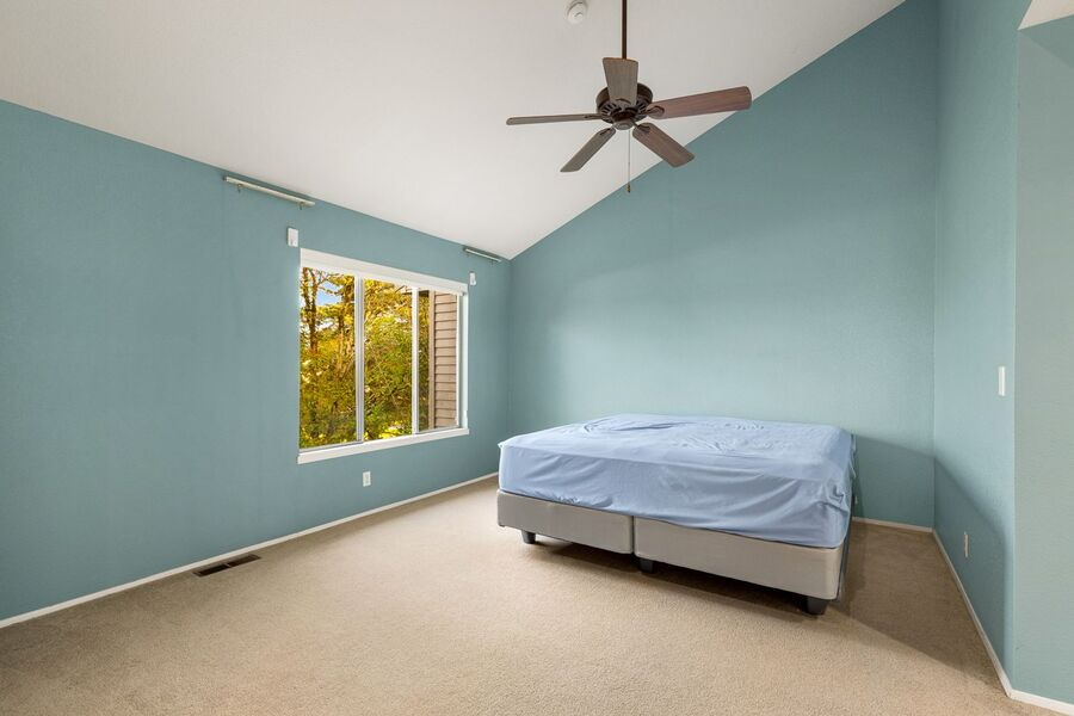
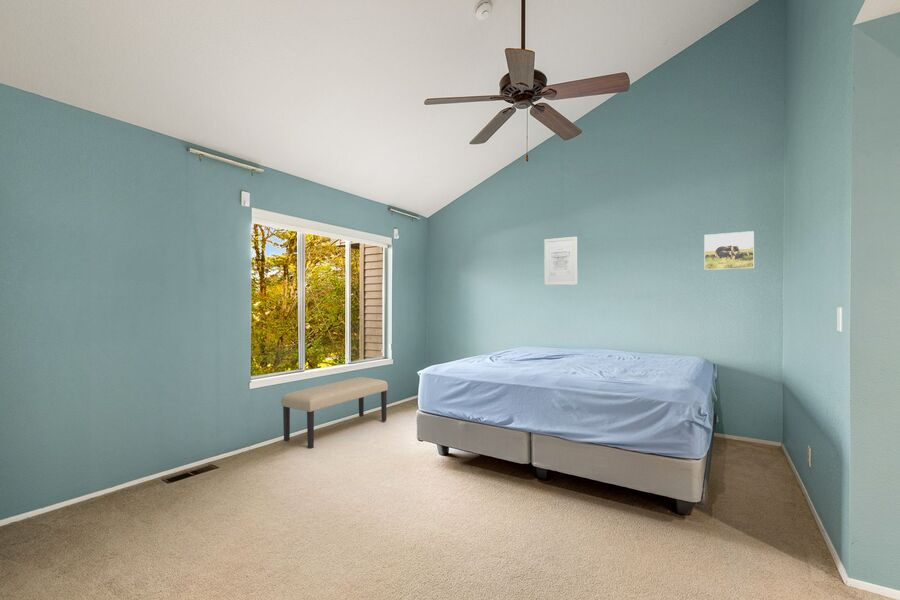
+ wall art (560, 261)
+ bench (336, 404)
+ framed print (728, 251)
